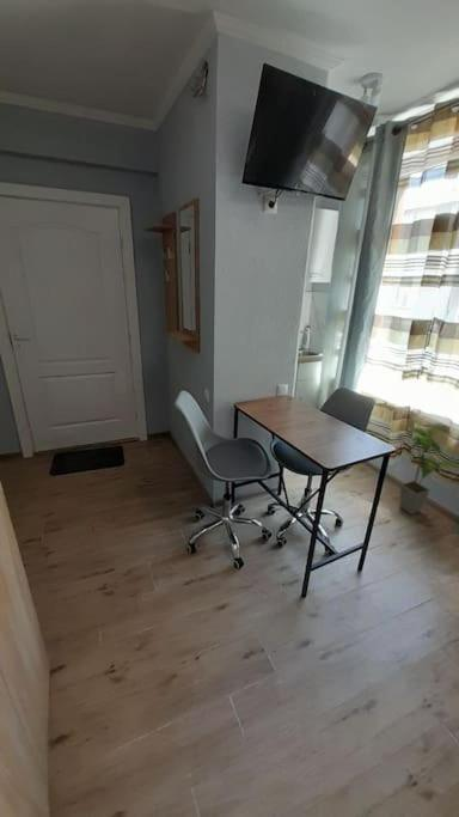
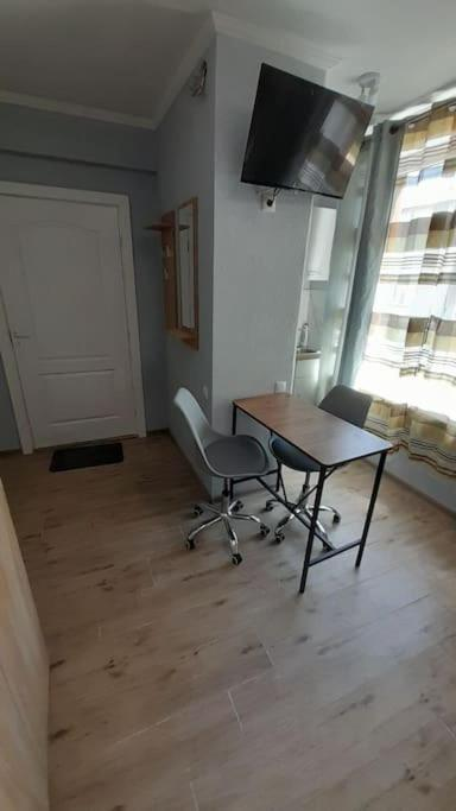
- house plant (423, 474)
